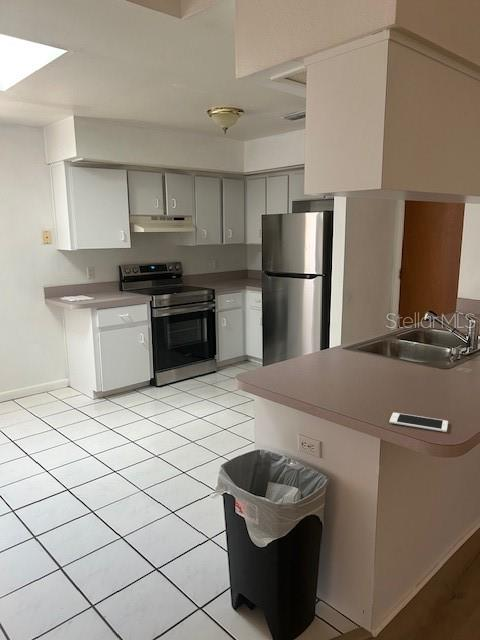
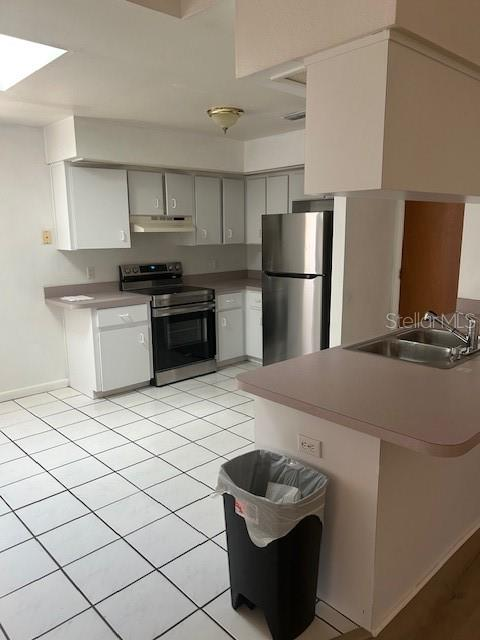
- cell phone (418, 421)
